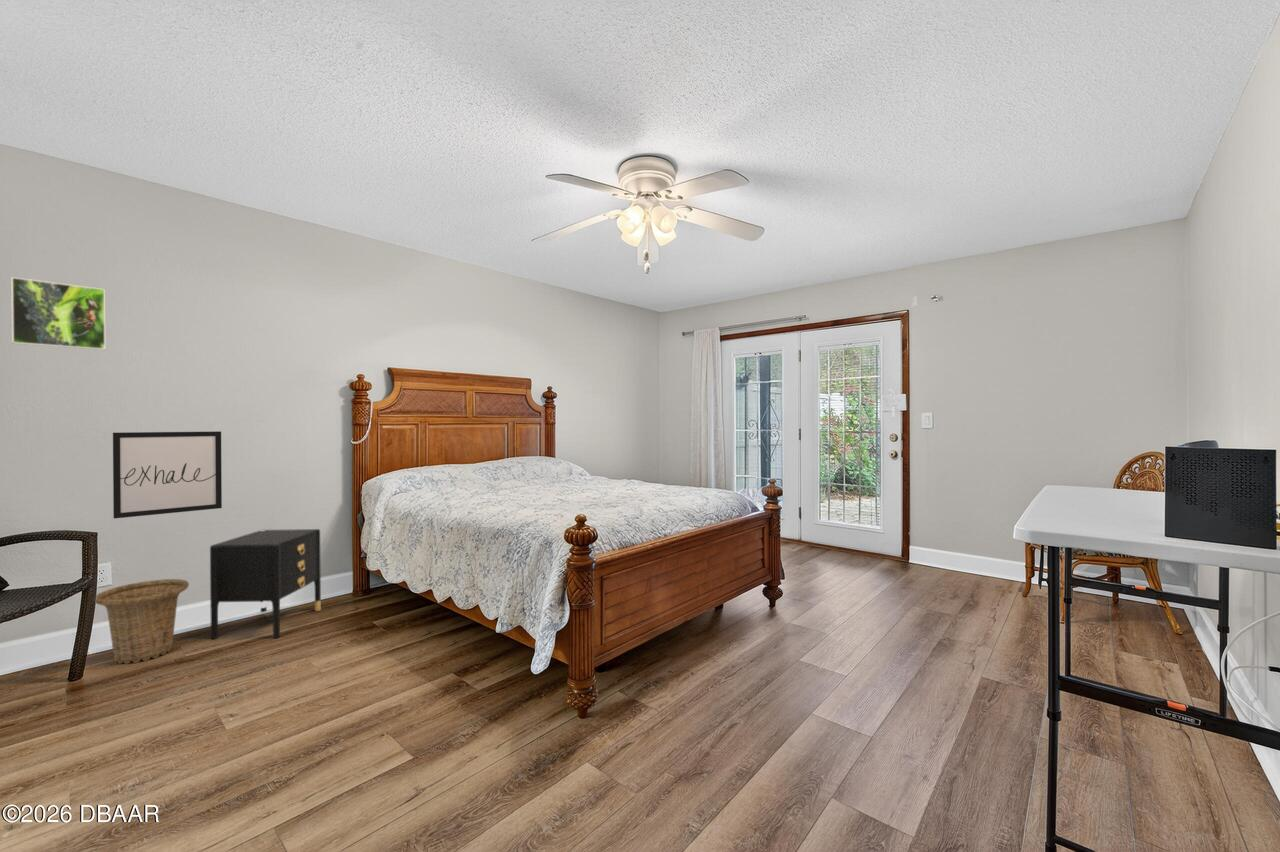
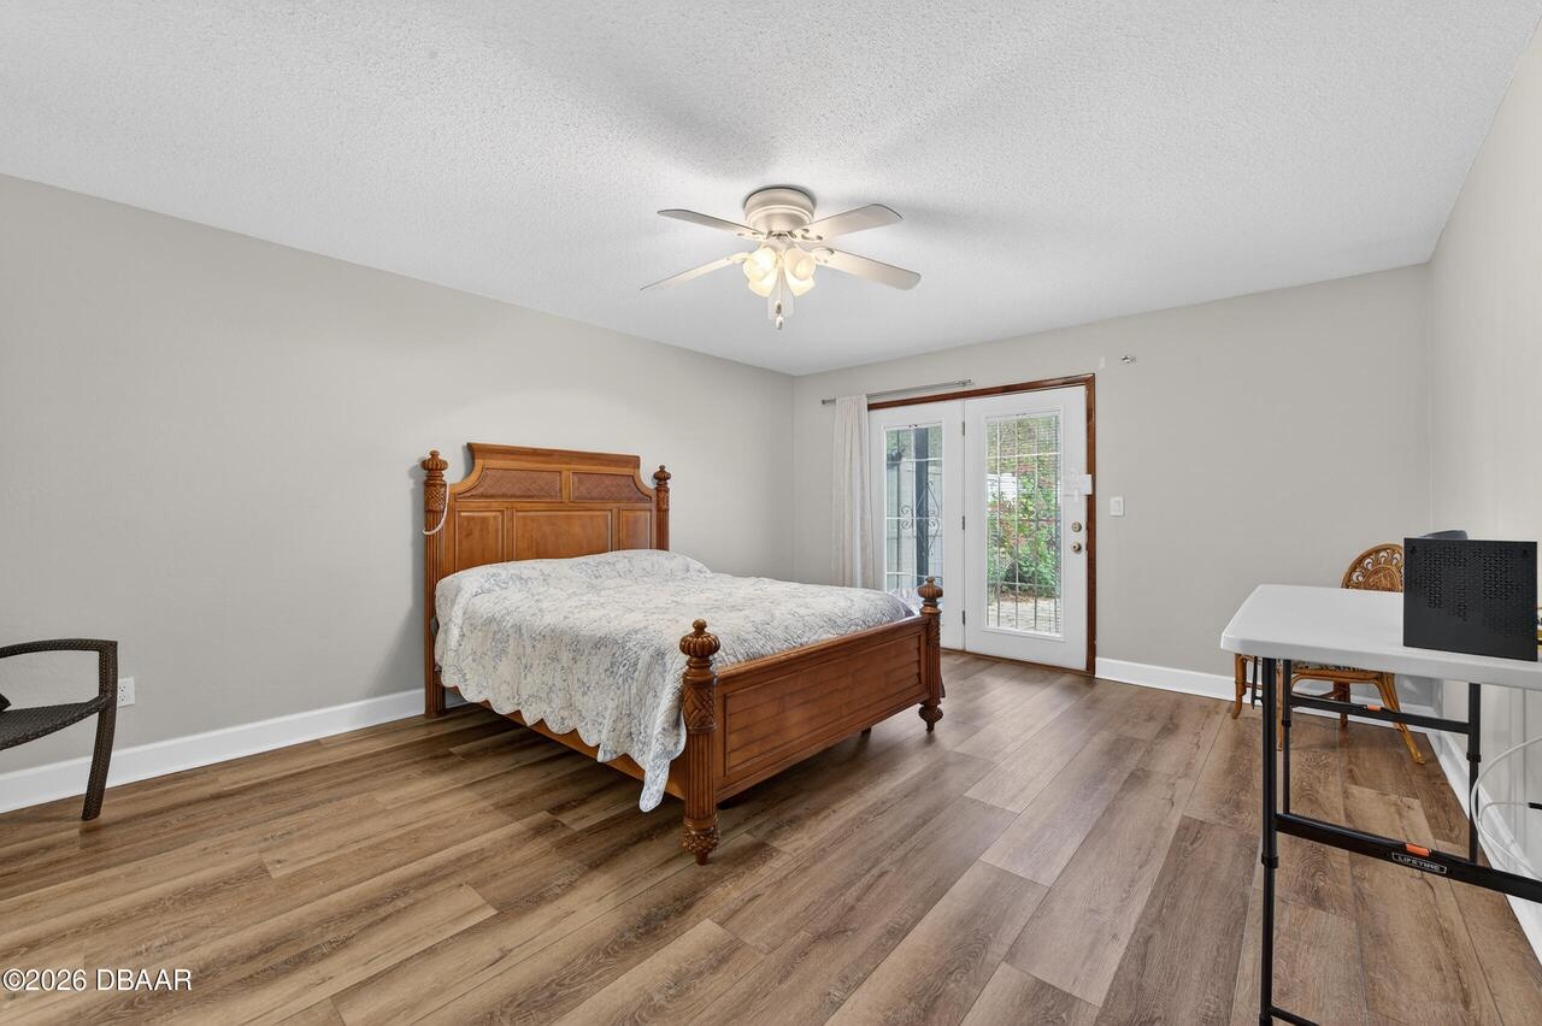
- nightstand (269, 579)
- wall art (170, 472)
- basket (143, 621)
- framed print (60, 315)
